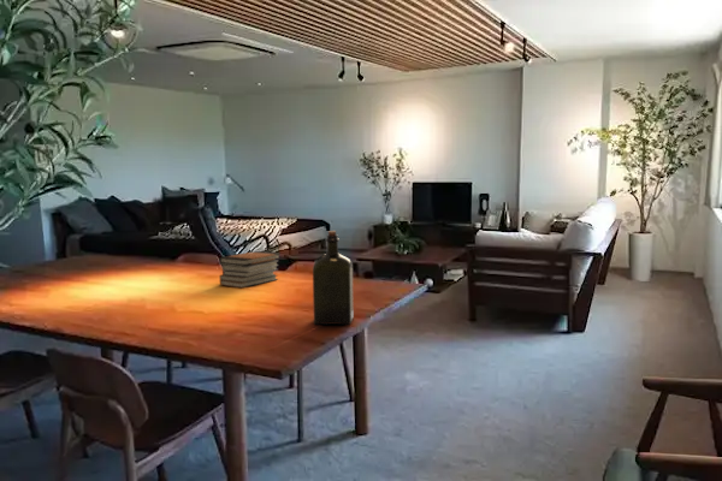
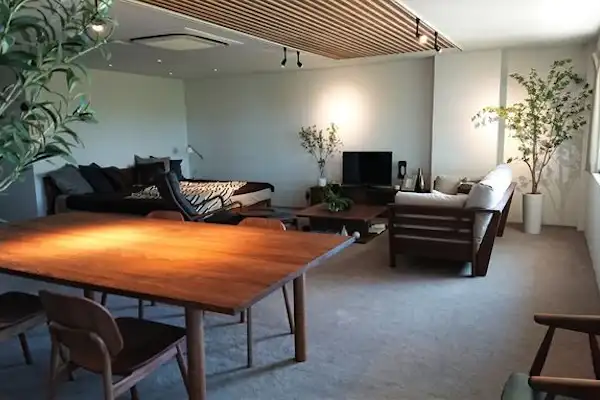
- book stack (250, 268)
- liquor (332, 277)
